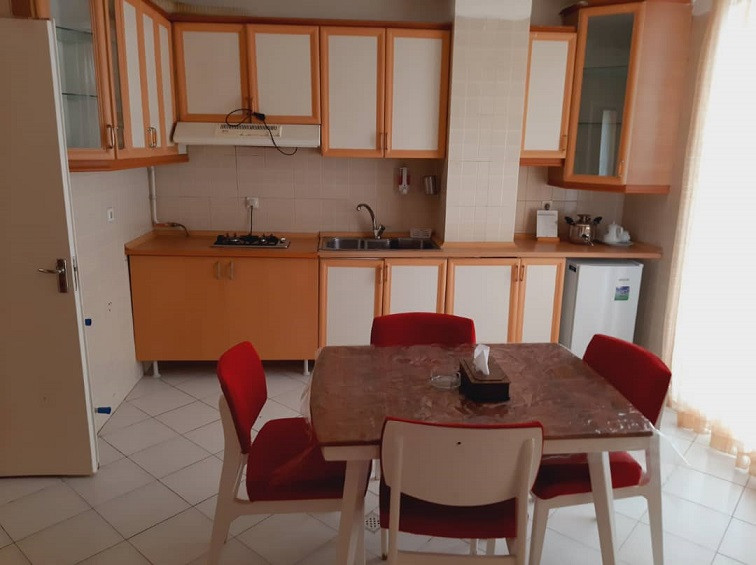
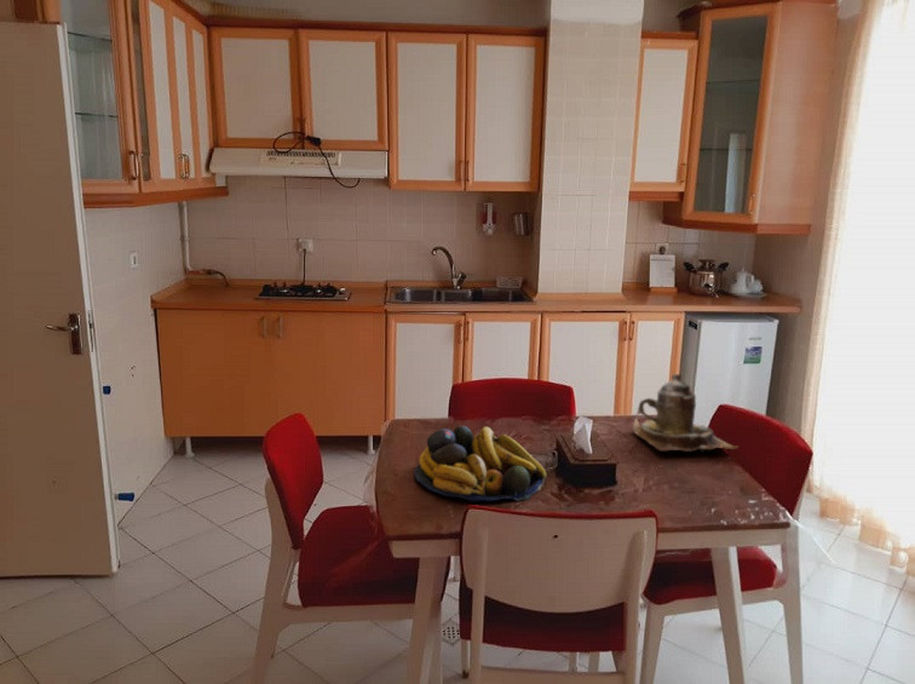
+ teapot (684, 409)
+ fruit bowl (479, 454)
